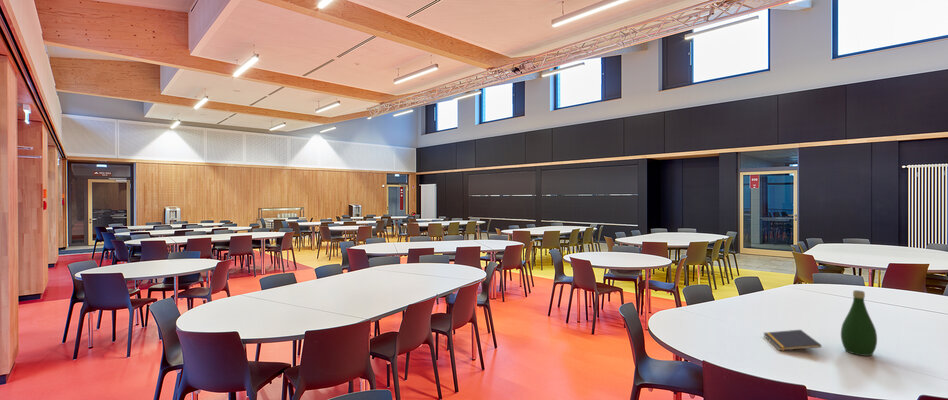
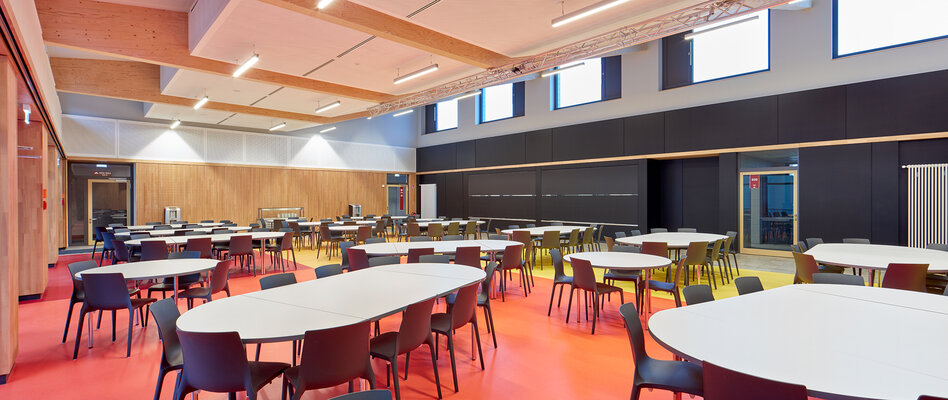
- bottle (858, 321)
- notepad (790, 339)
